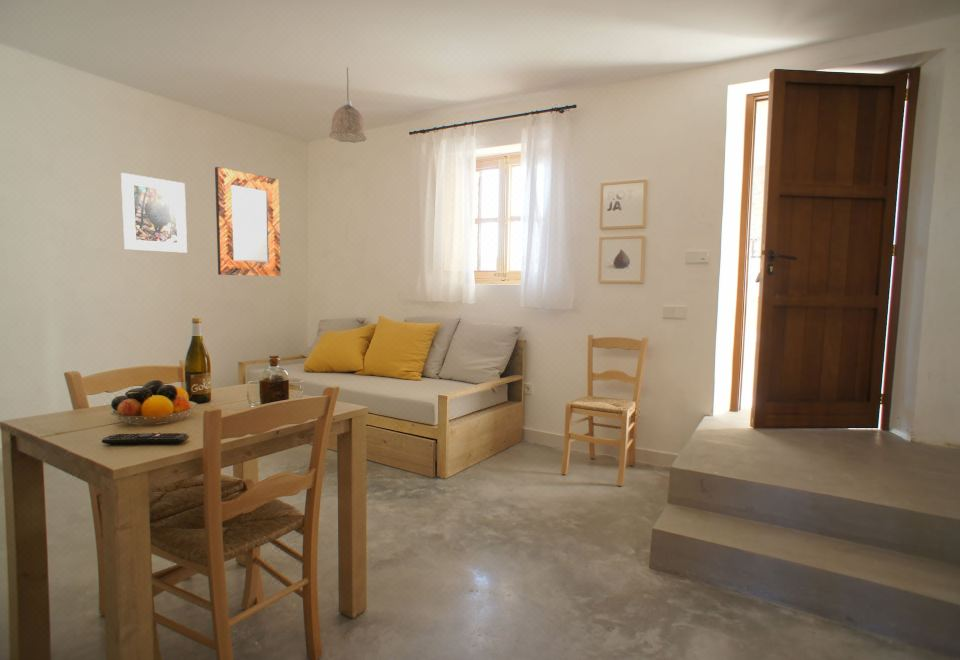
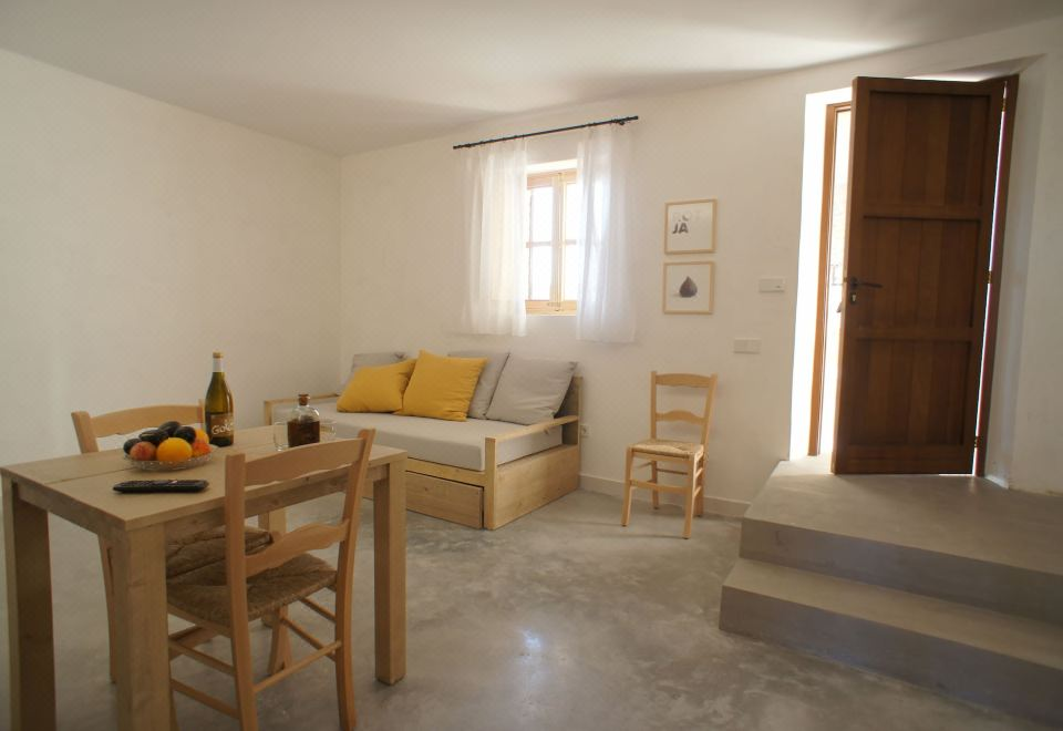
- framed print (155, 214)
- pendant lamp (347, 102)
- home mirror (249, 225)
